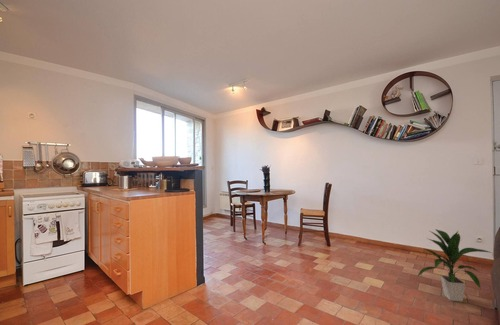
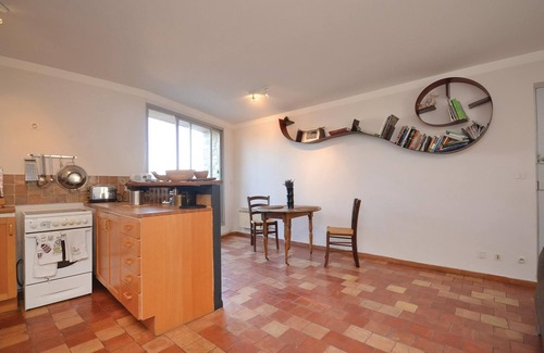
- indoor plant (448, 262)
